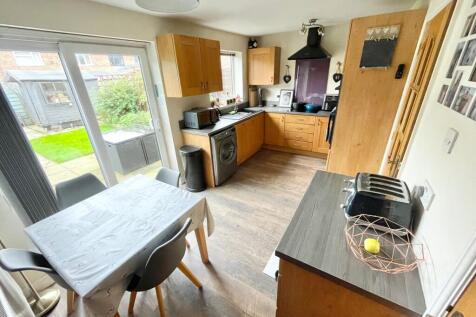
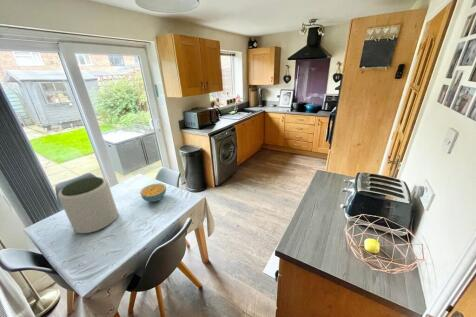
+ cereal bowl (154, 194)
+ plant pot (90, 204)
